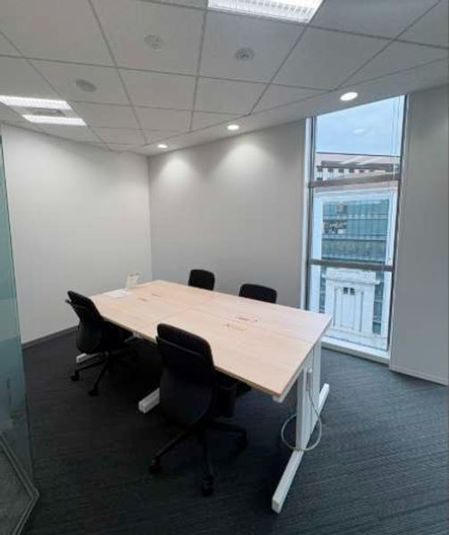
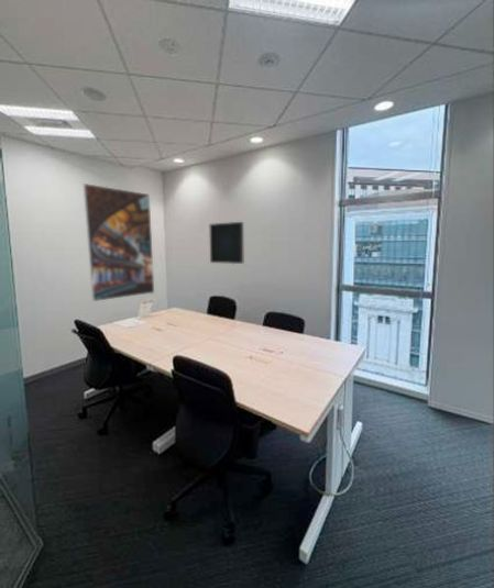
+ monitor (226, 243)
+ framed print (122, 244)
